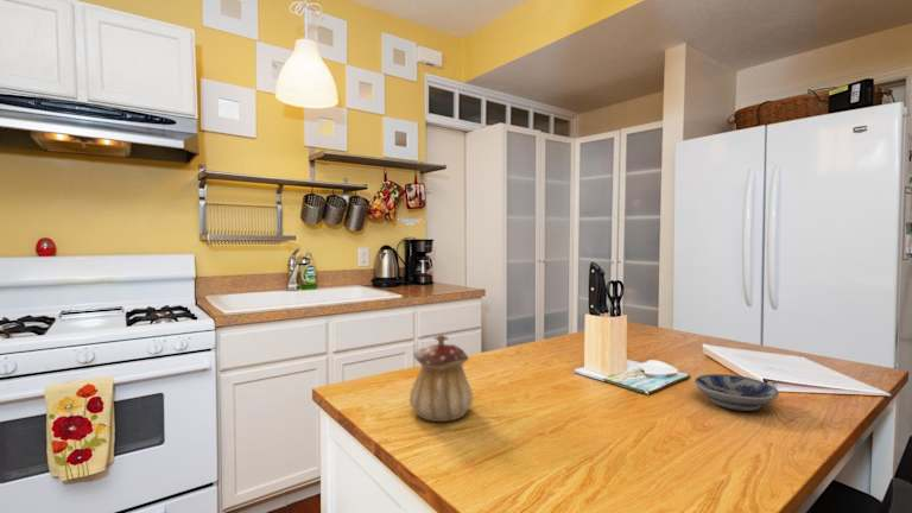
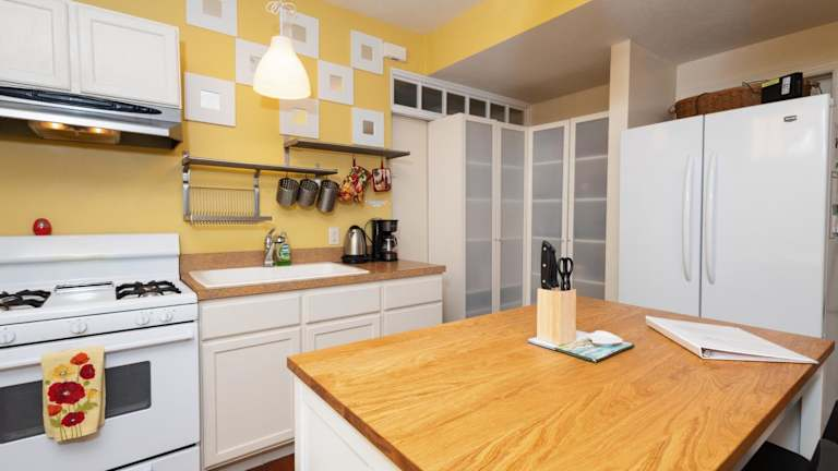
- teapot (441, 374)
- bowl (734, 393)
